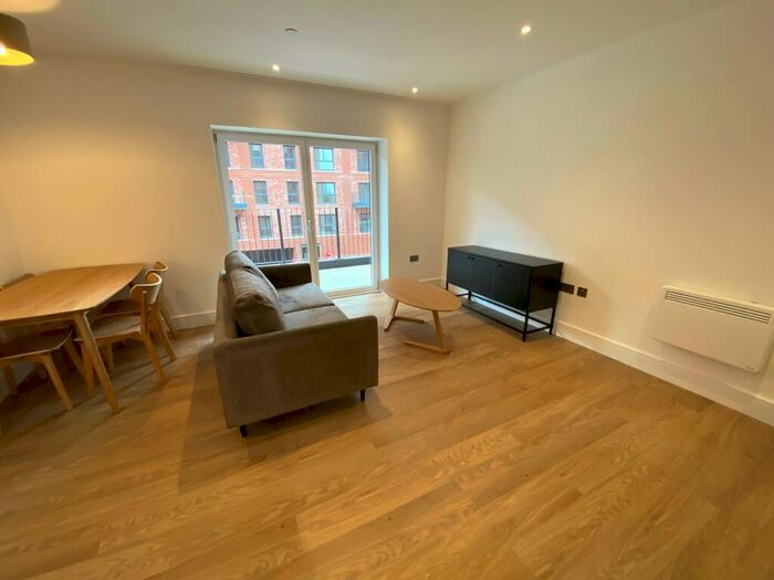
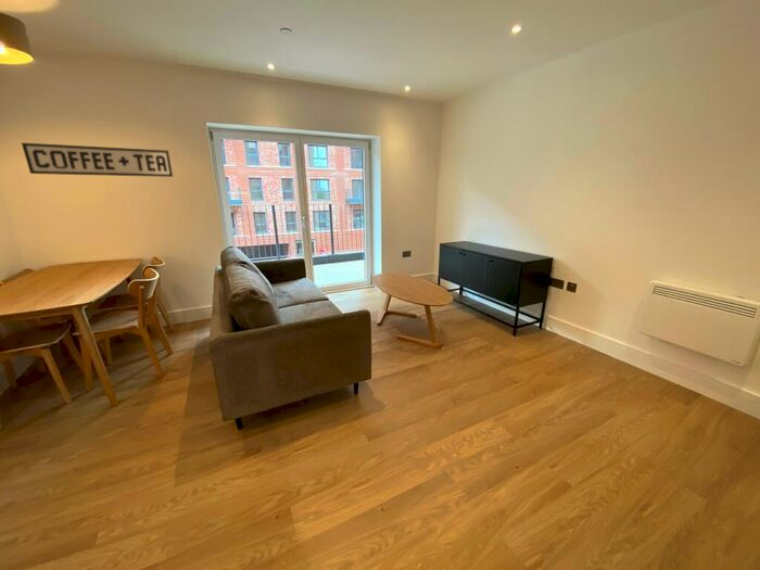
+ sign (104, 161)
